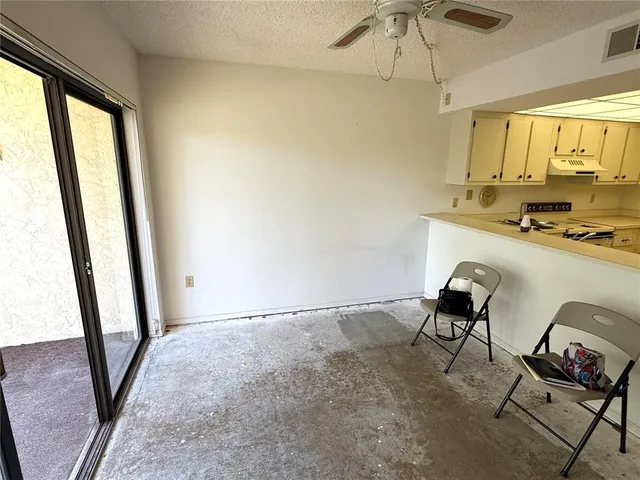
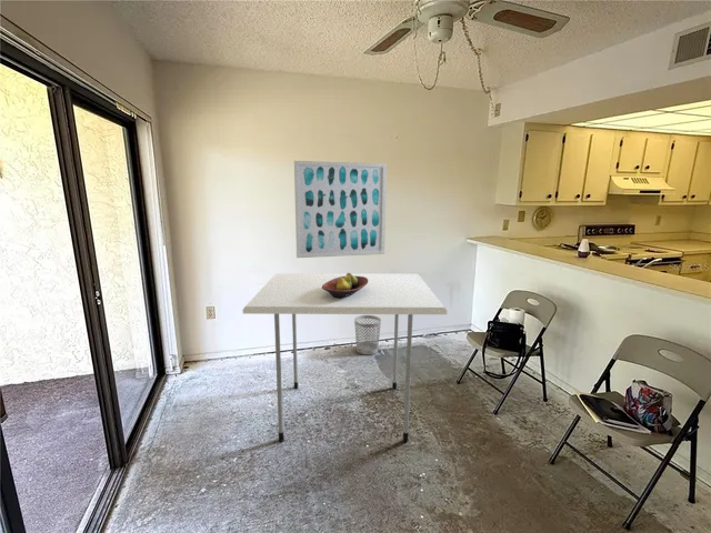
+ wall art (341, 210)
+ wastebasket (367, 334)
+ fruit bowl (346, 283)
+ dining table (346, 313)
